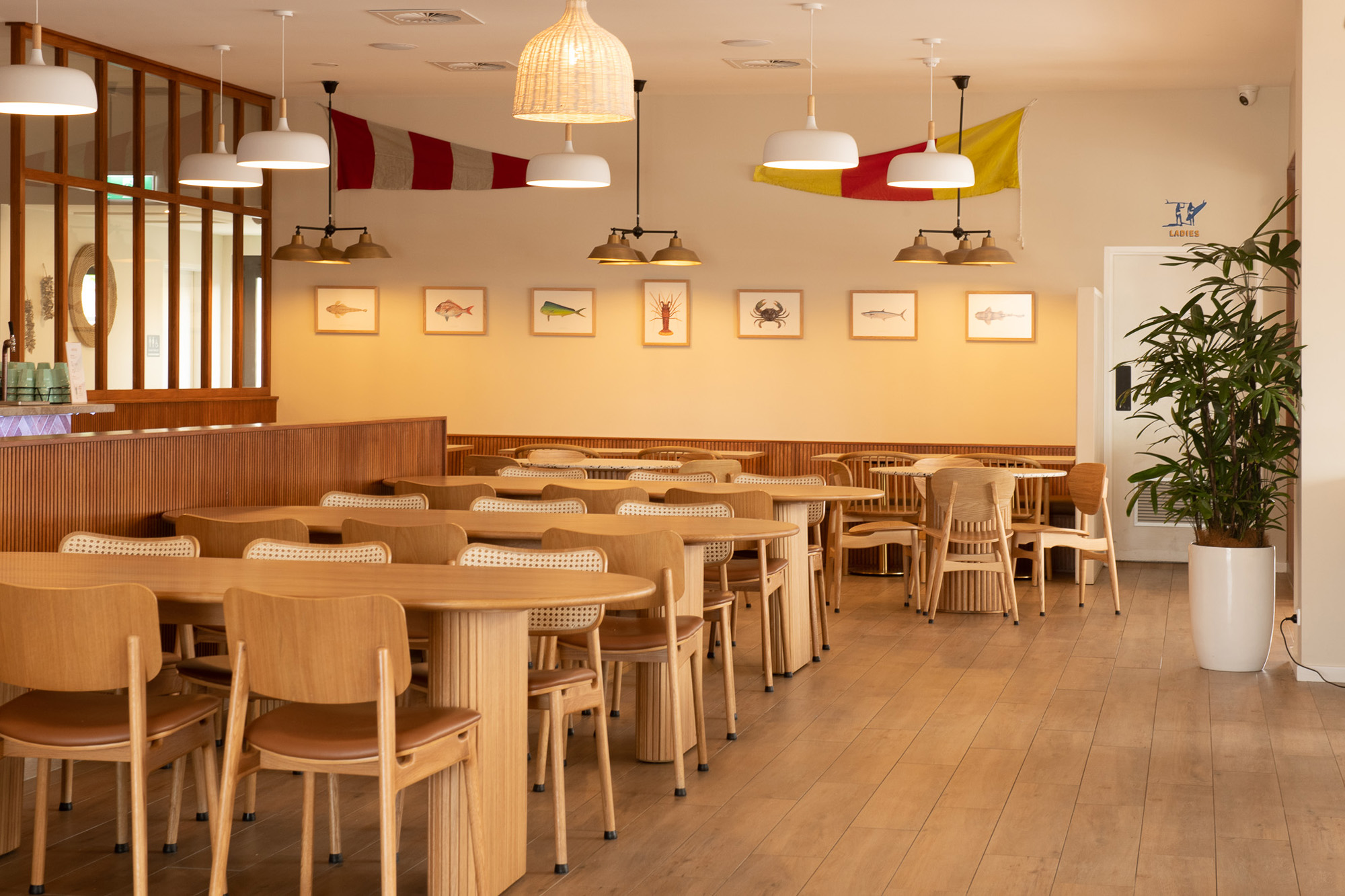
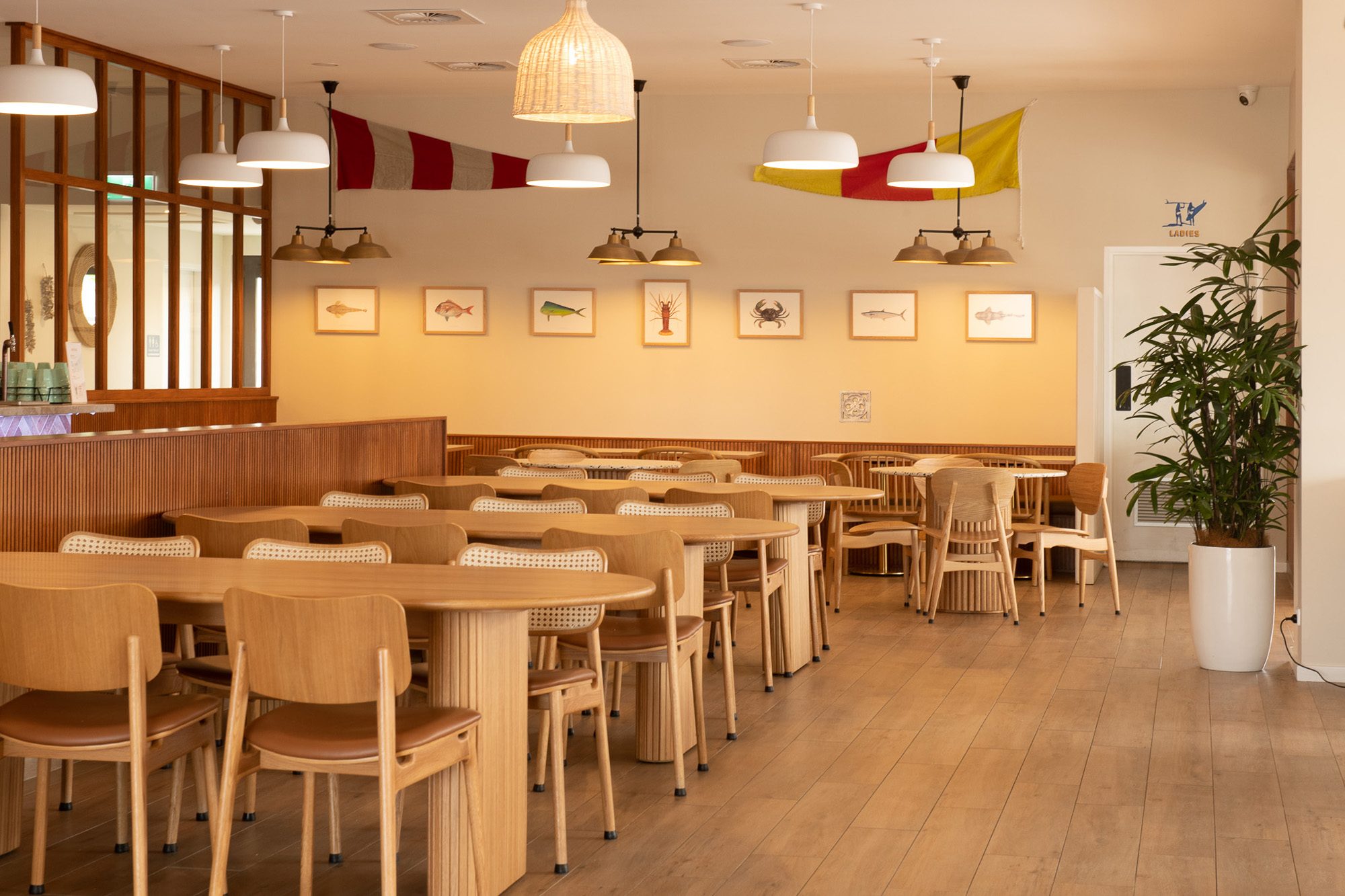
+ wall ornament (855, 407)
